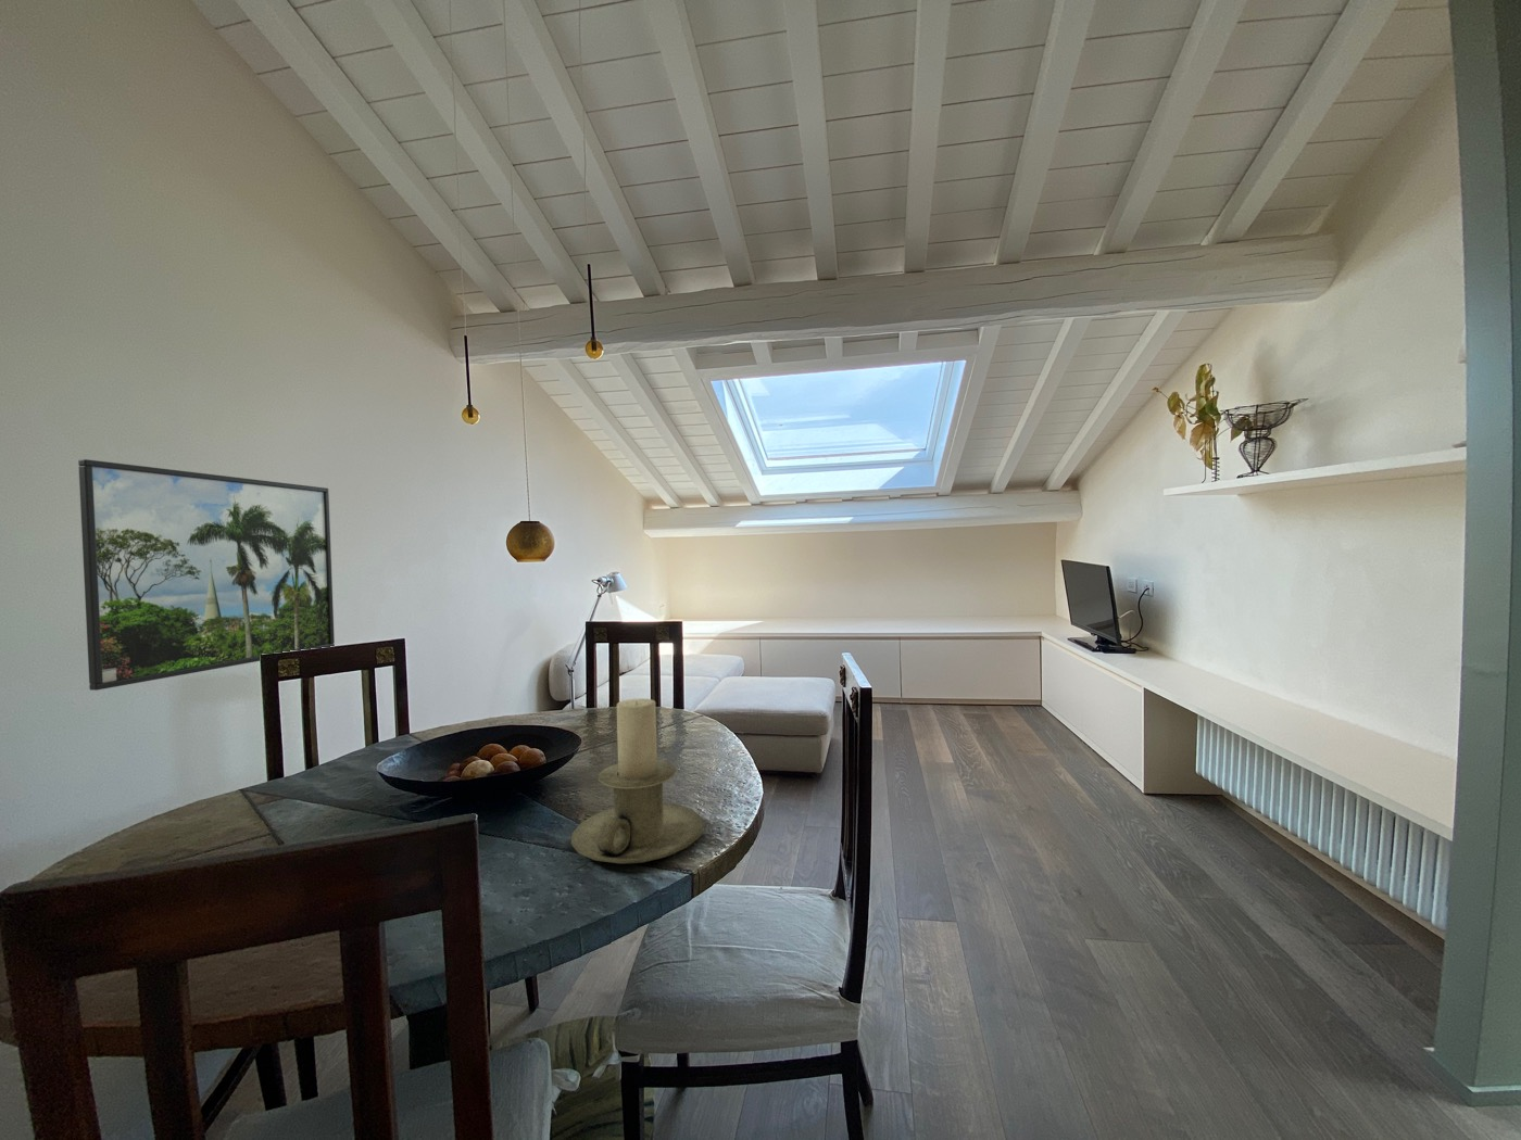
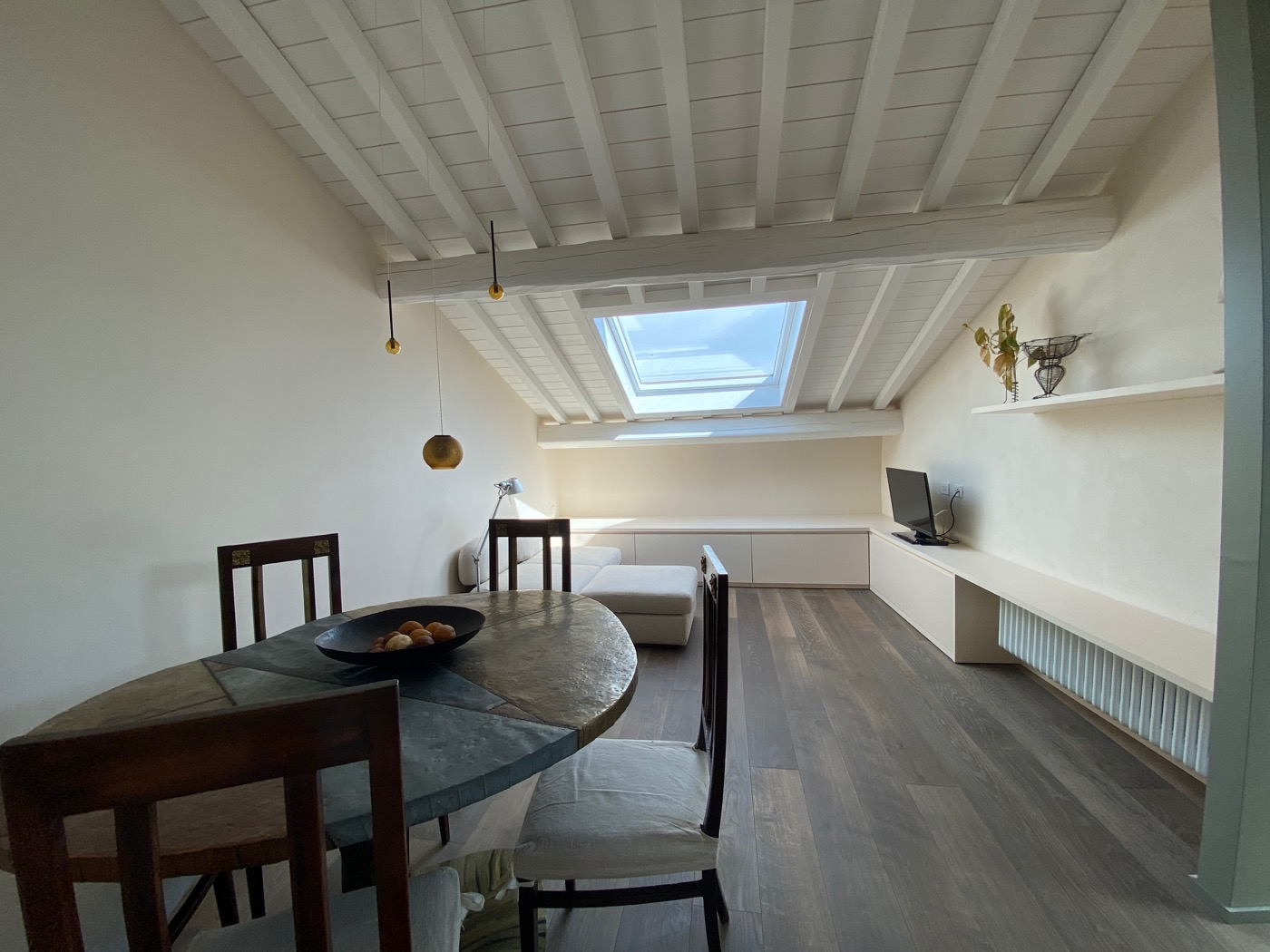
- candle holder (637, 769)
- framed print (230, 571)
